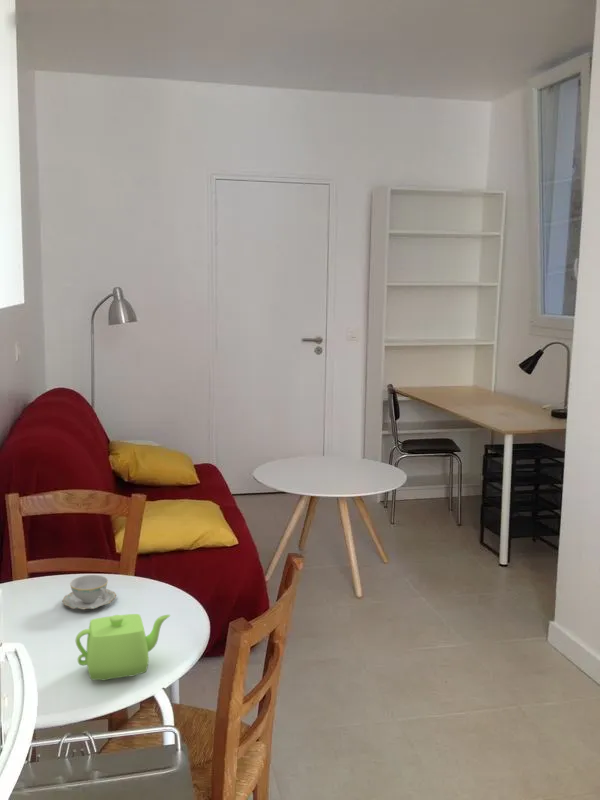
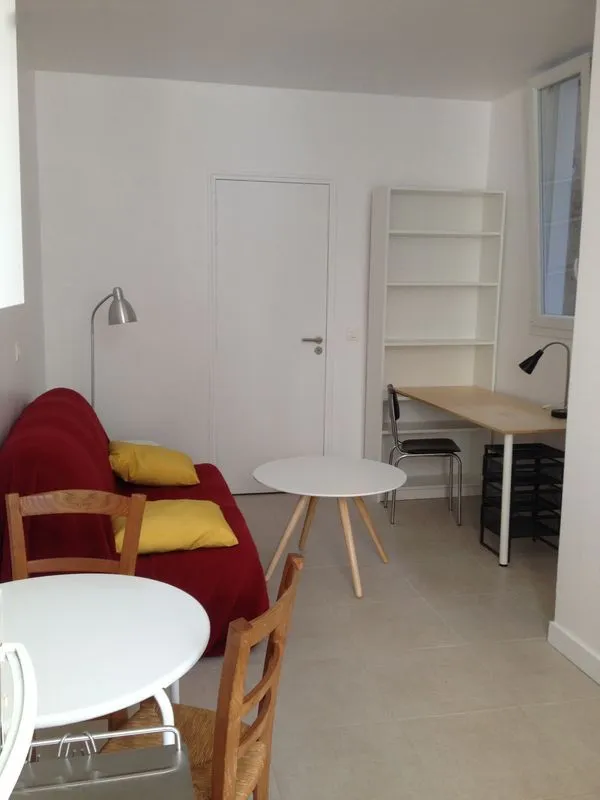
- teapot (124, 642)
- chinaware (89, 591)
